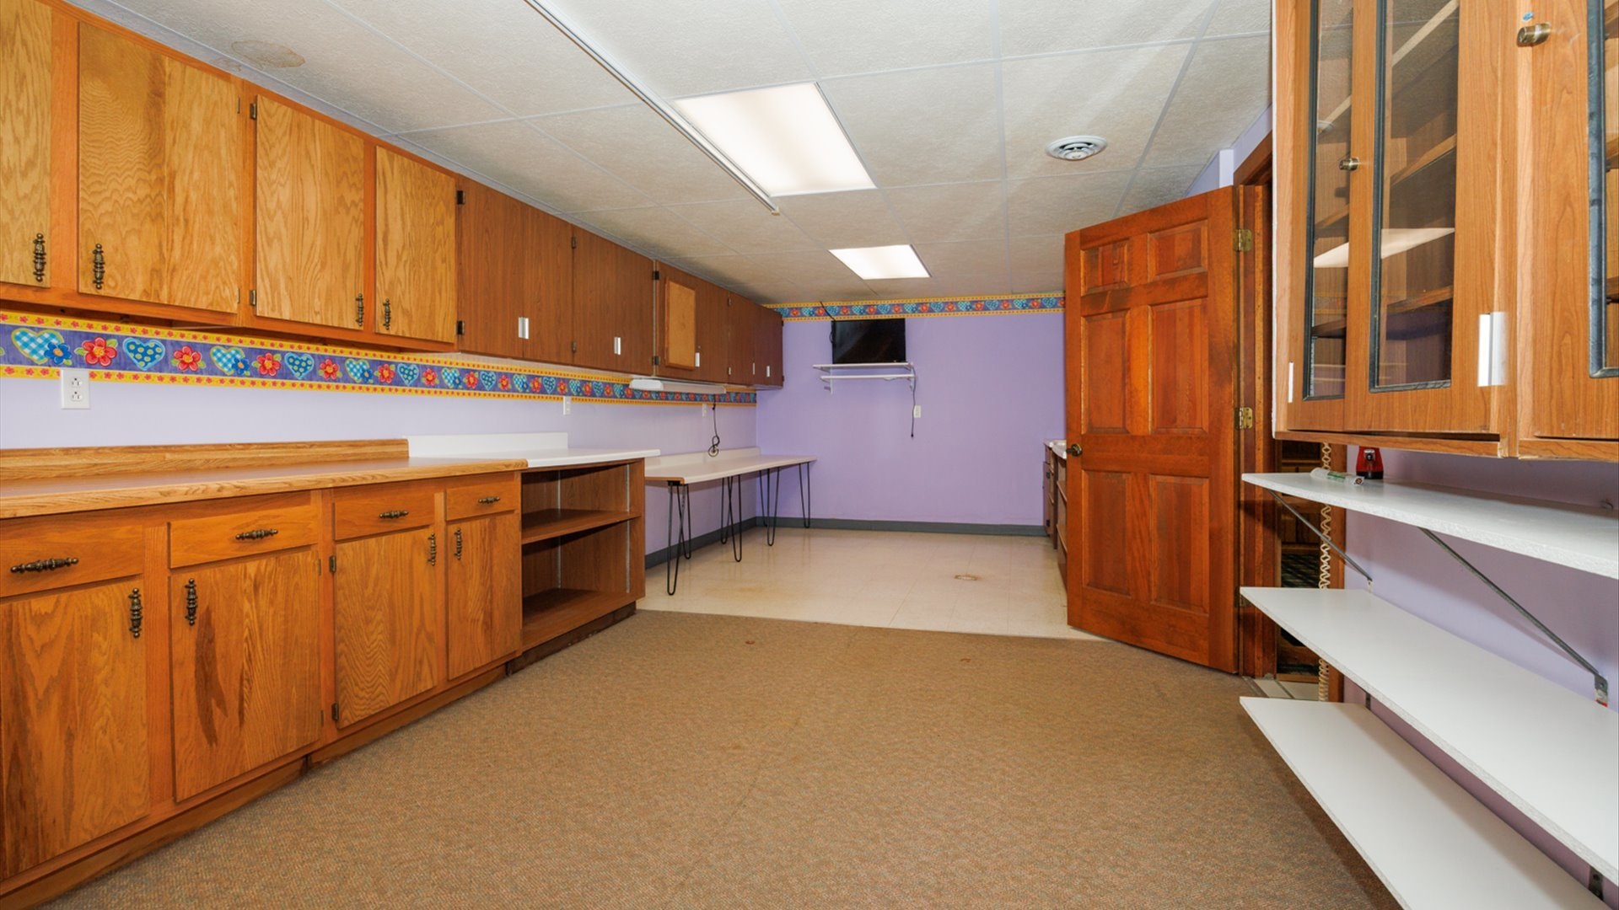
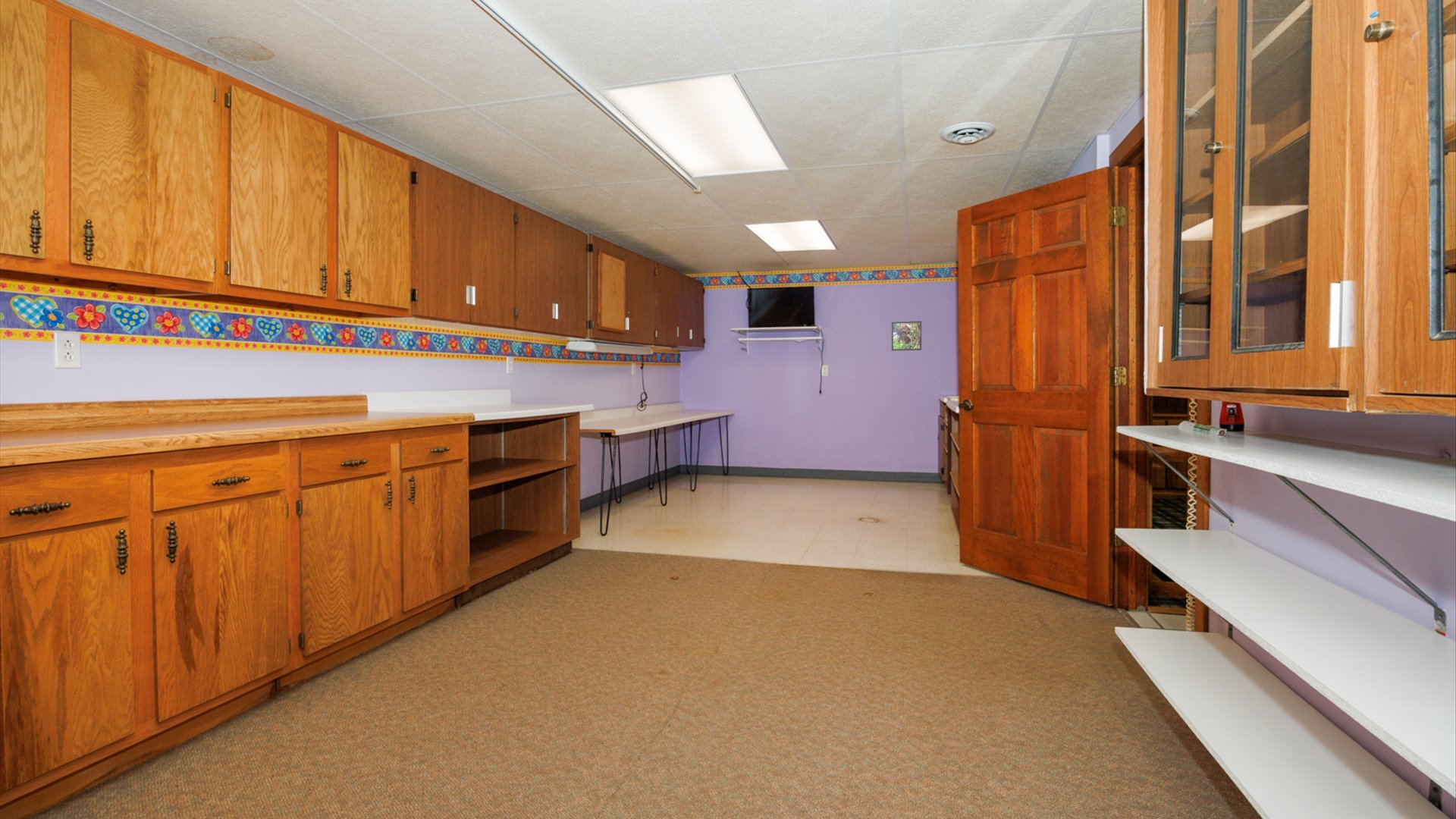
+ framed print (906, 336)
